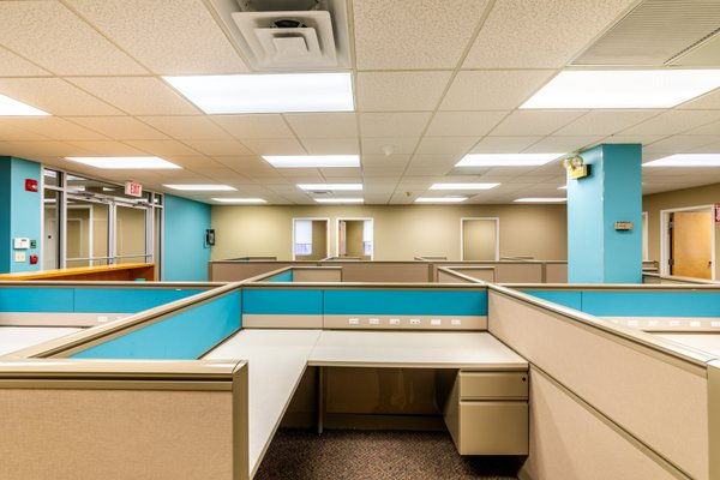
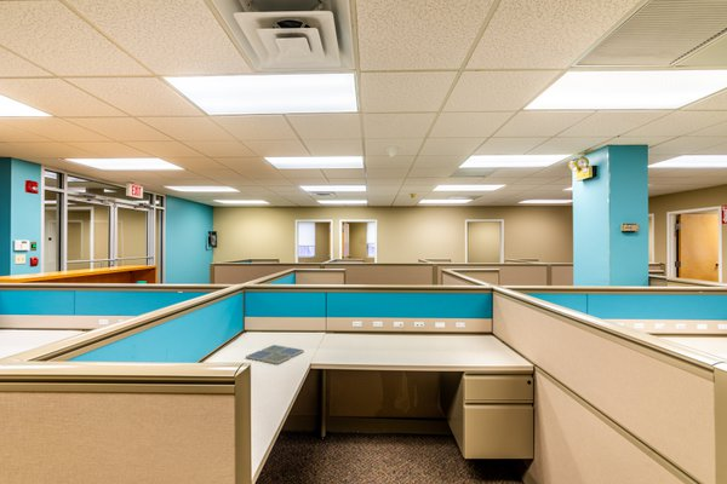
+ drink coaster (275, 353)
